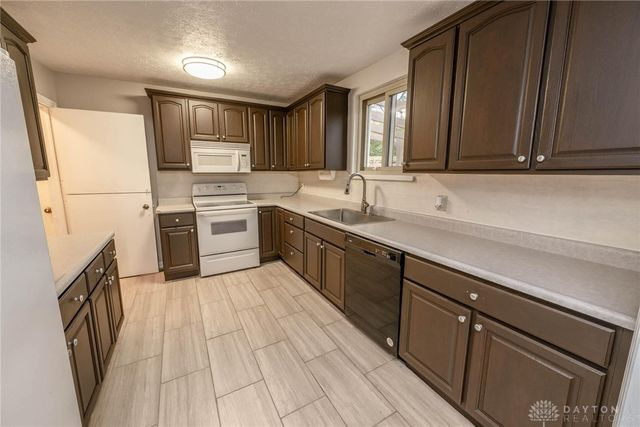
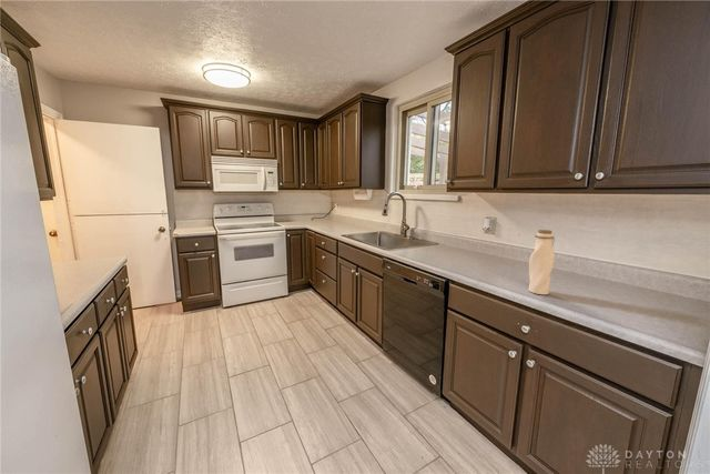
+ water bottle (541, 261)
